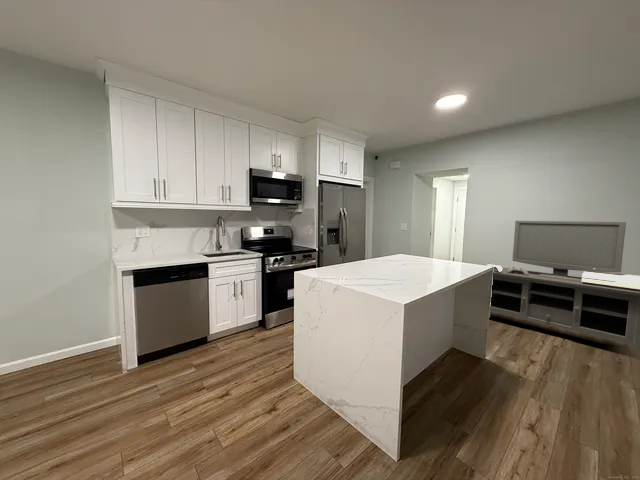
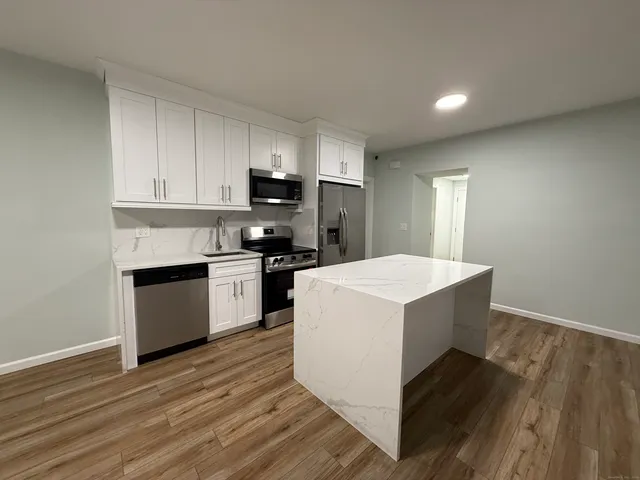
- media console (554, 276)
